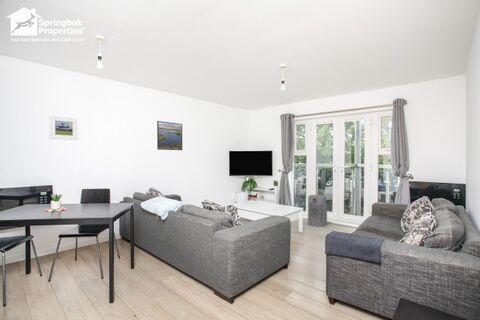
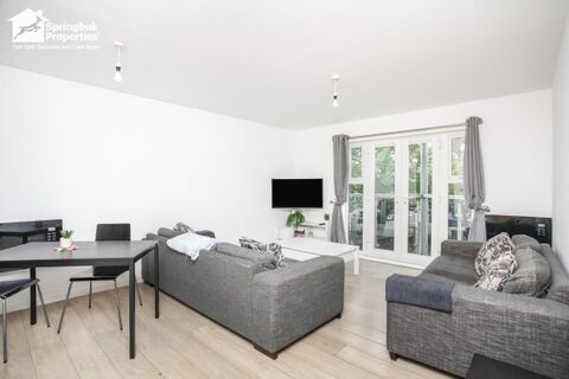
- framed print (64, 128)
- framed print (170, 136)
- air purifier (317, 209)
